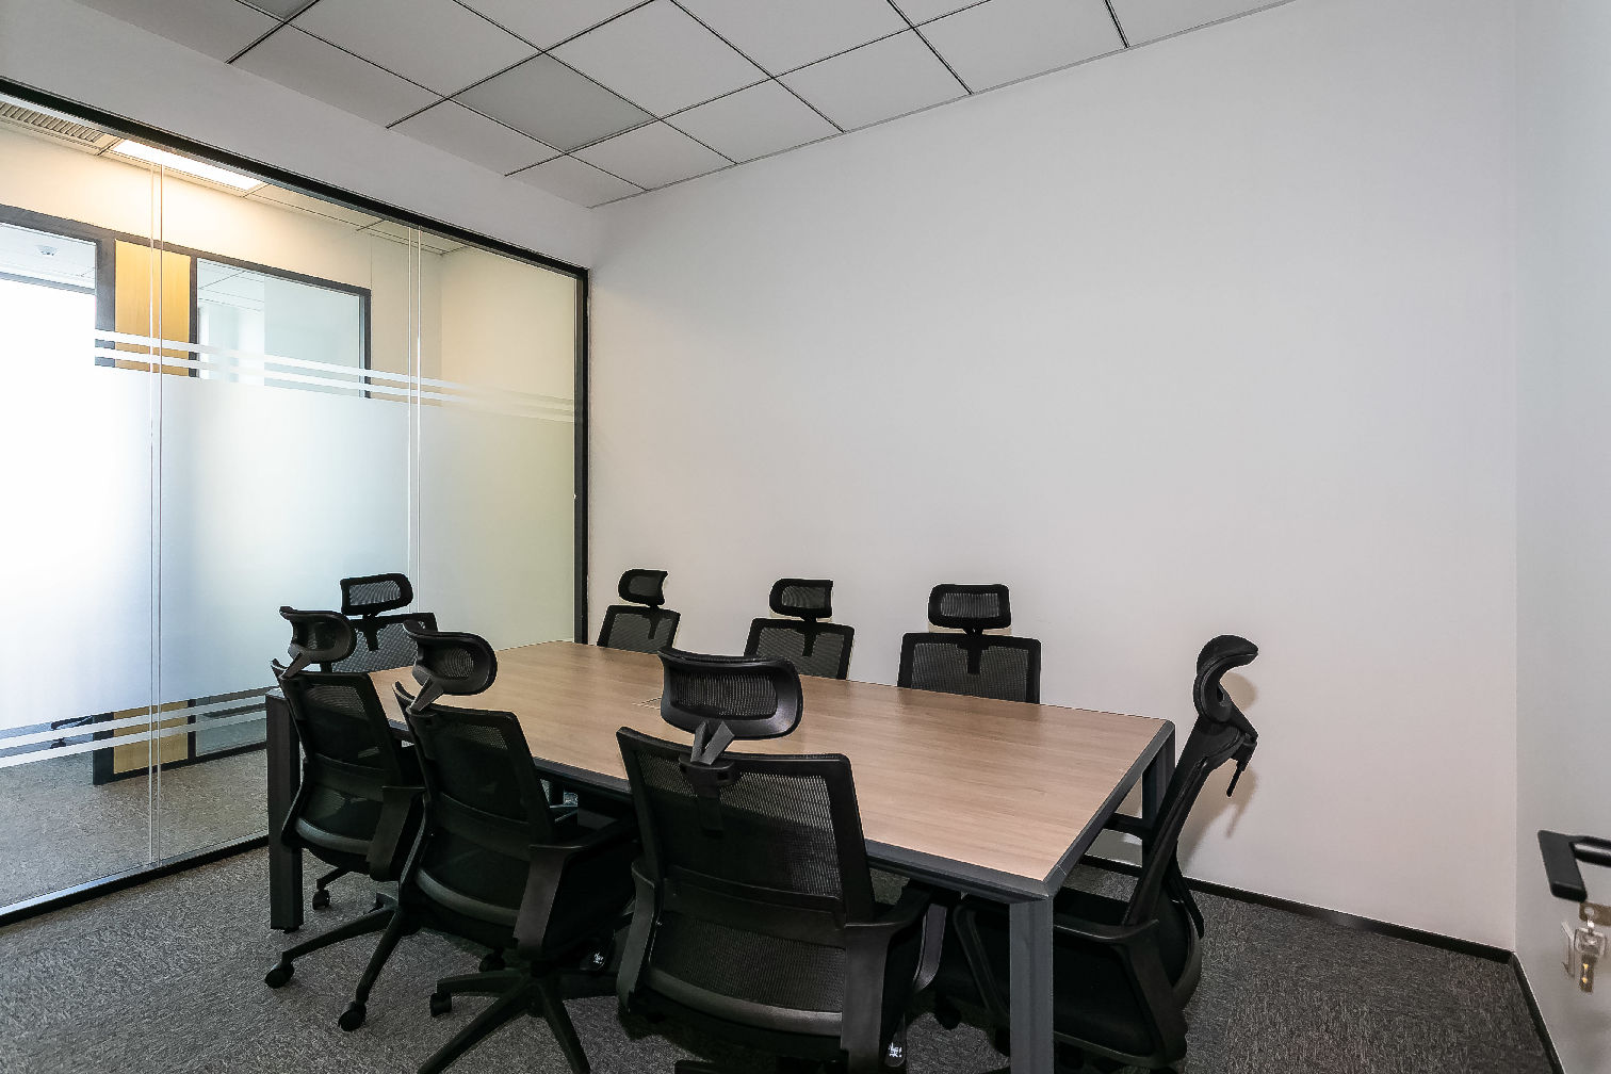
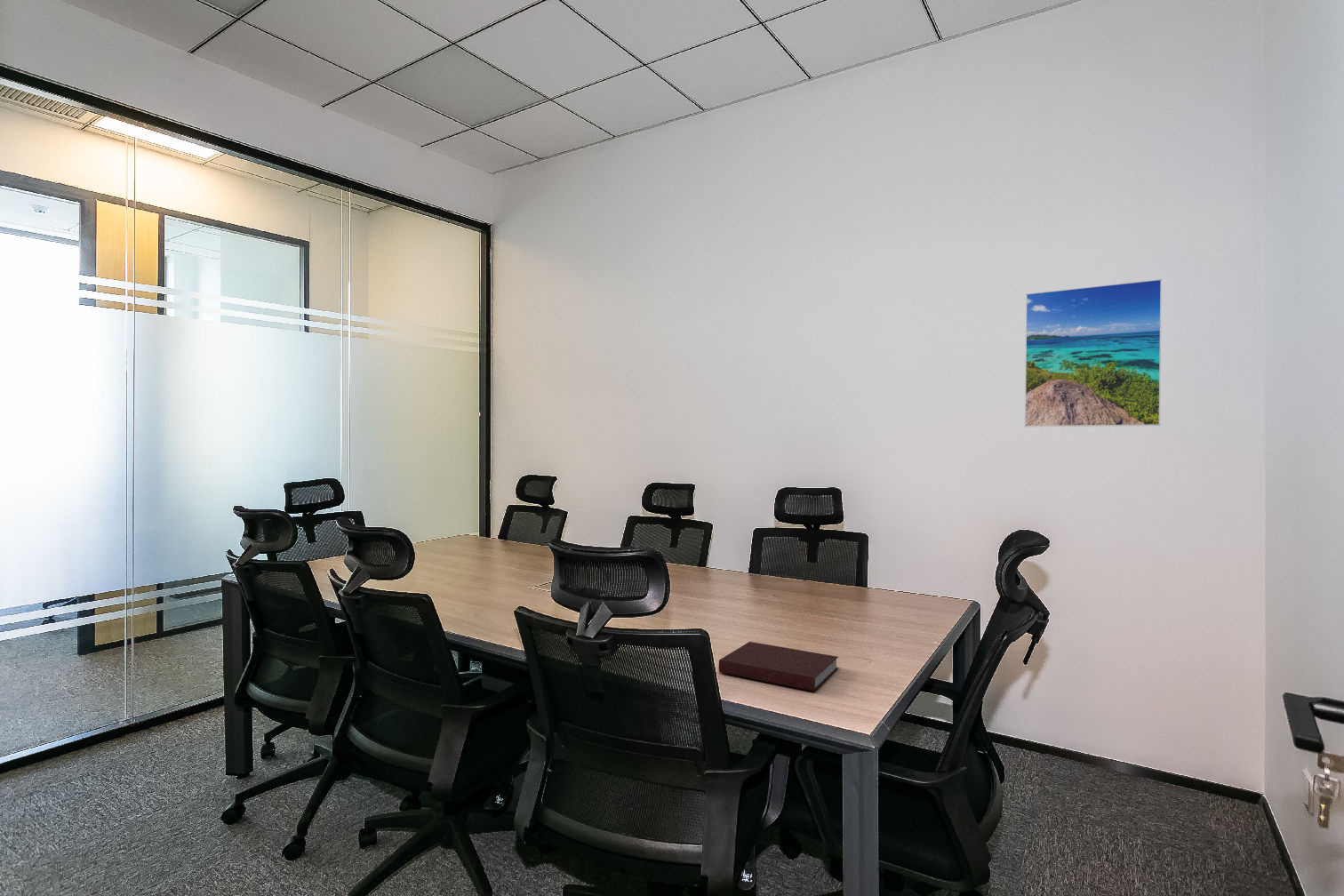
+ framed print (1090, 356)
+ notebook (779, 664)
